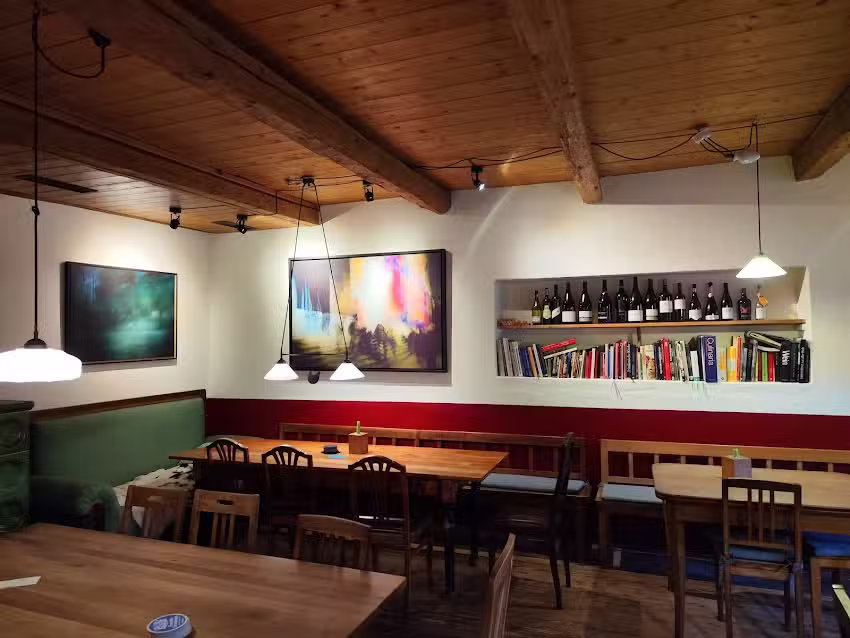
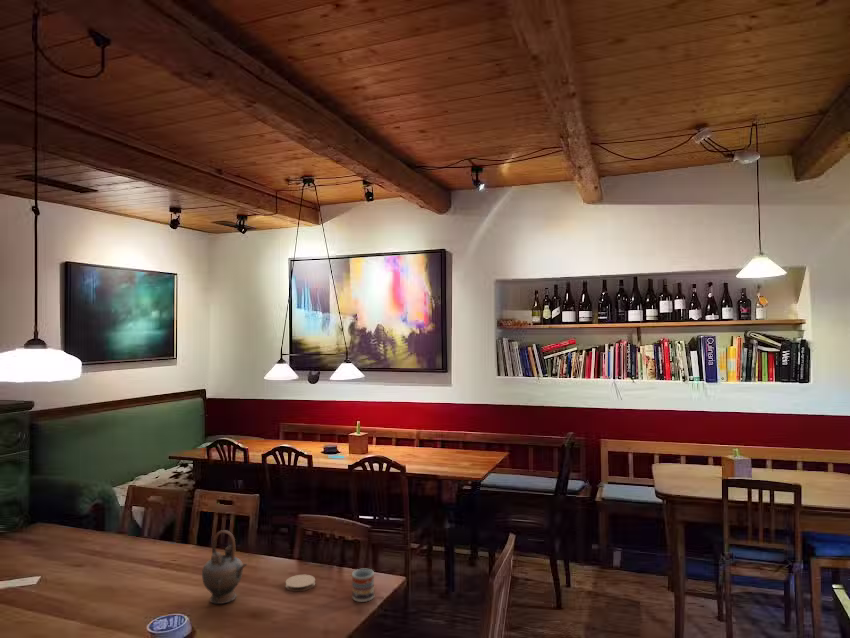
+ cup (364, 583)
+ coaster (300, 582)
+ teapot (226, 565)
